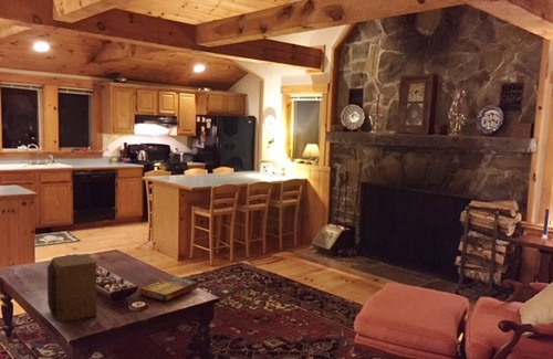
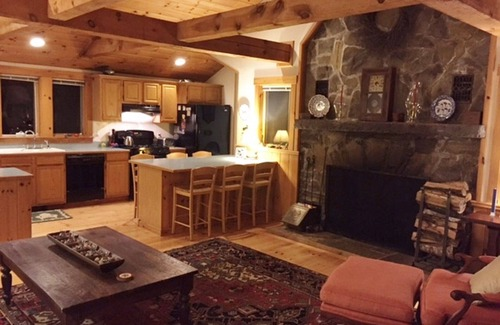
- game compilation box (169, 287)
- speaker (72, 286)
